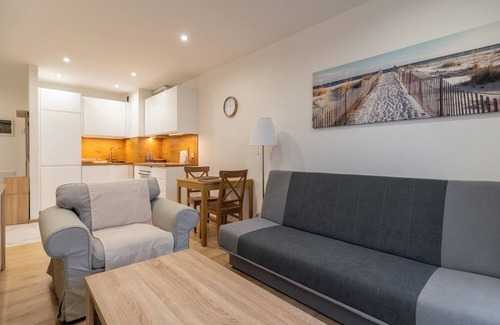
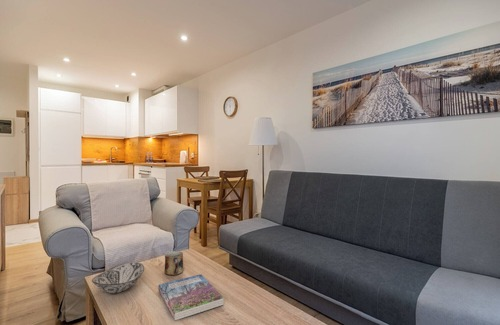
+ mug (174, 263)
+ book (189, 294)
+ decorative bowl (119, 280)
